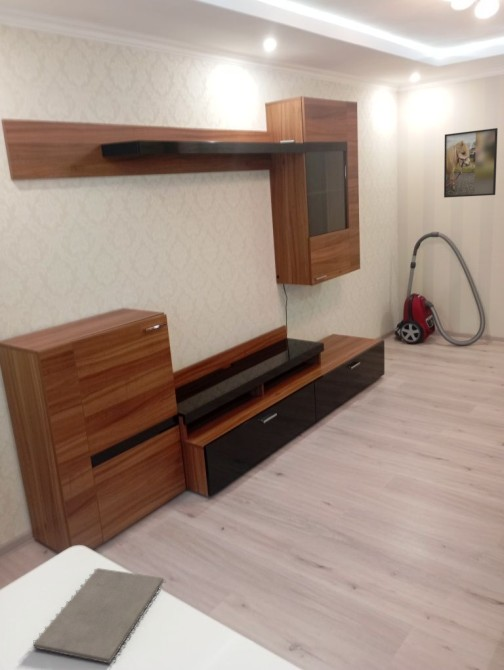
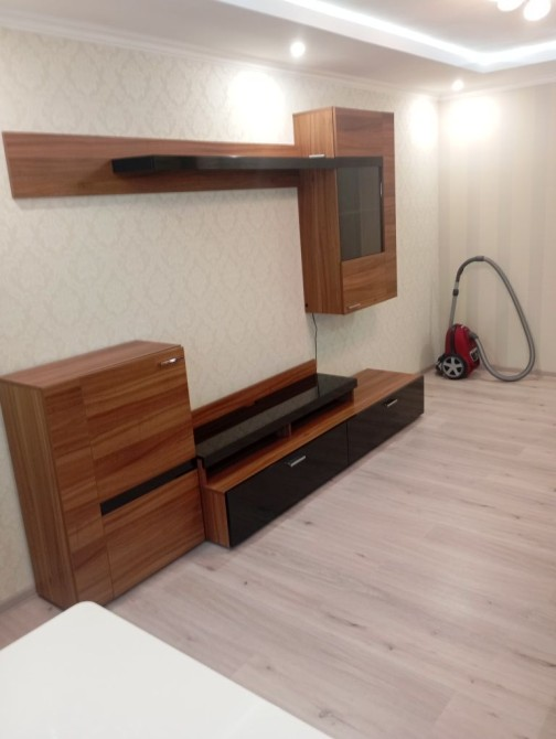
- notepad (103, 610)
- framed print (469, 164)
